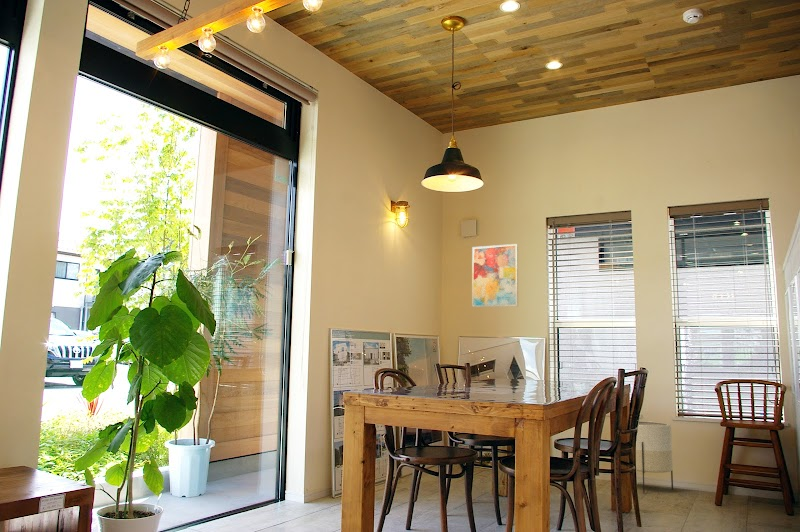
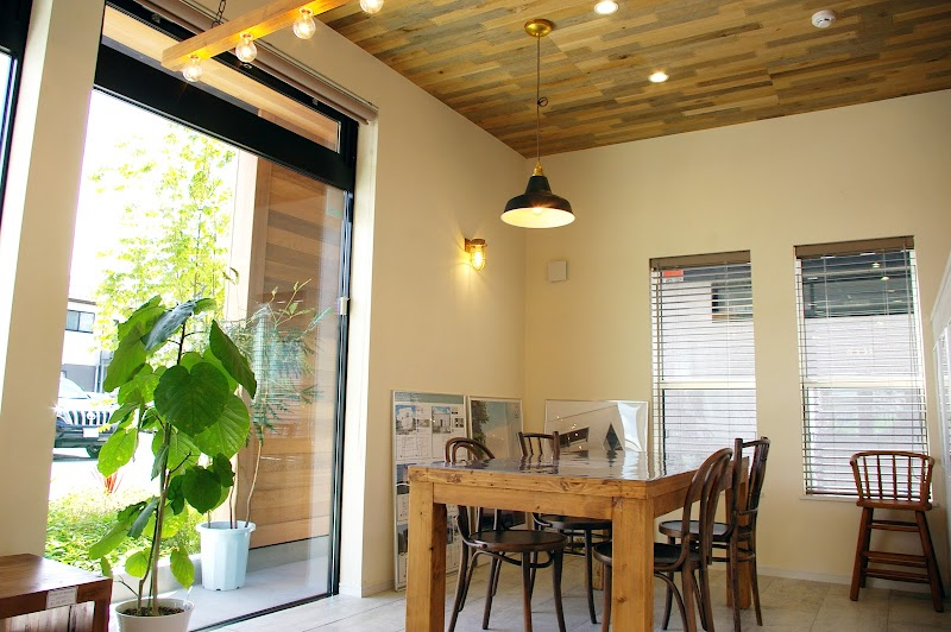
- wall art (494, 276)
- planter (646, 455)
